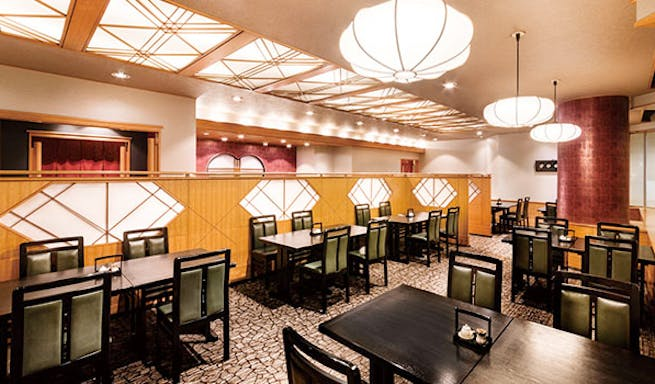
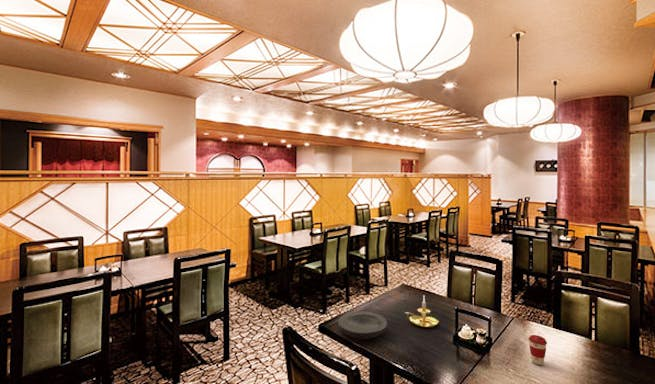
+ plate (362, 326)
+ coffee cup (537, 350)
+ candle holder (421, 308)
